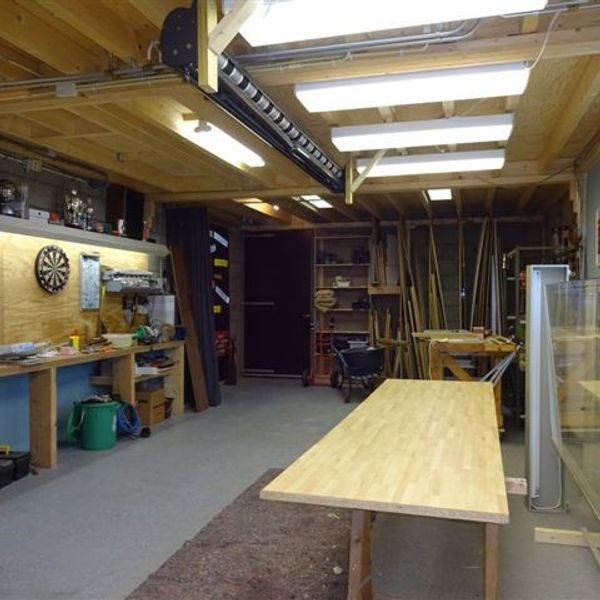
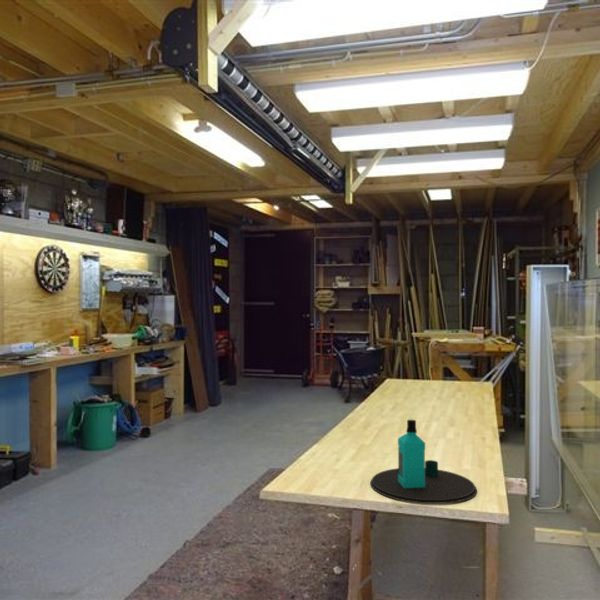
+ bottle (422, 452)
